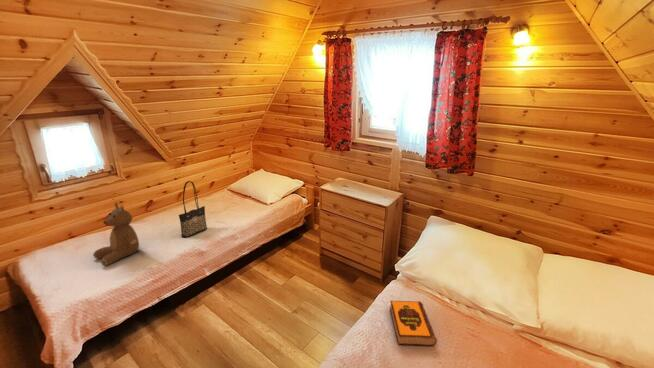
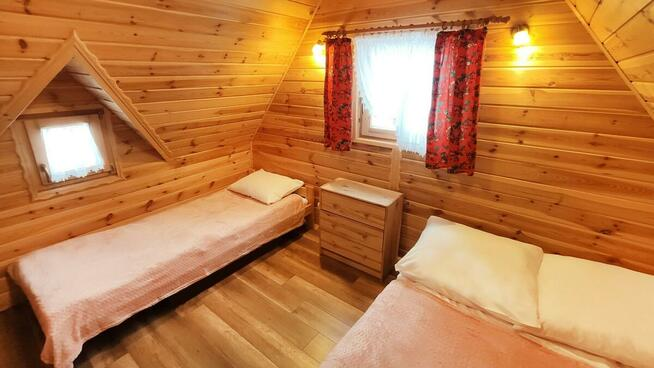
- tote bag (191, 210)
- teddy bear (113, 231)
- hardback book (411, 321)
